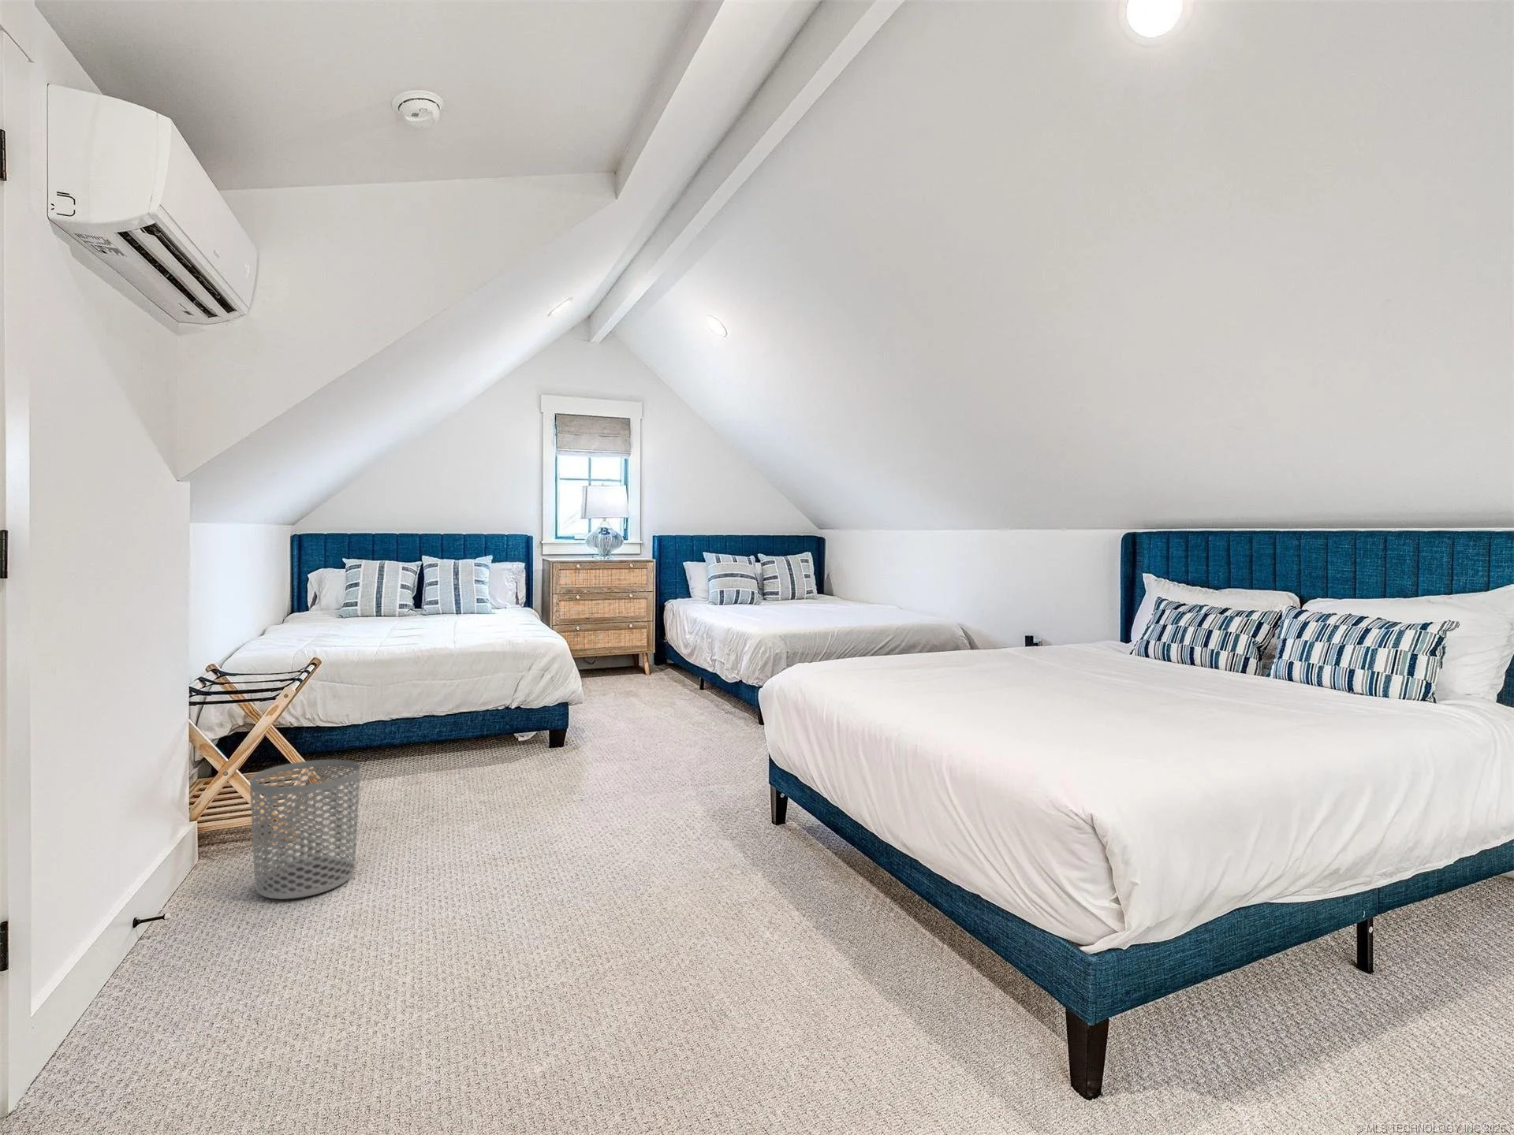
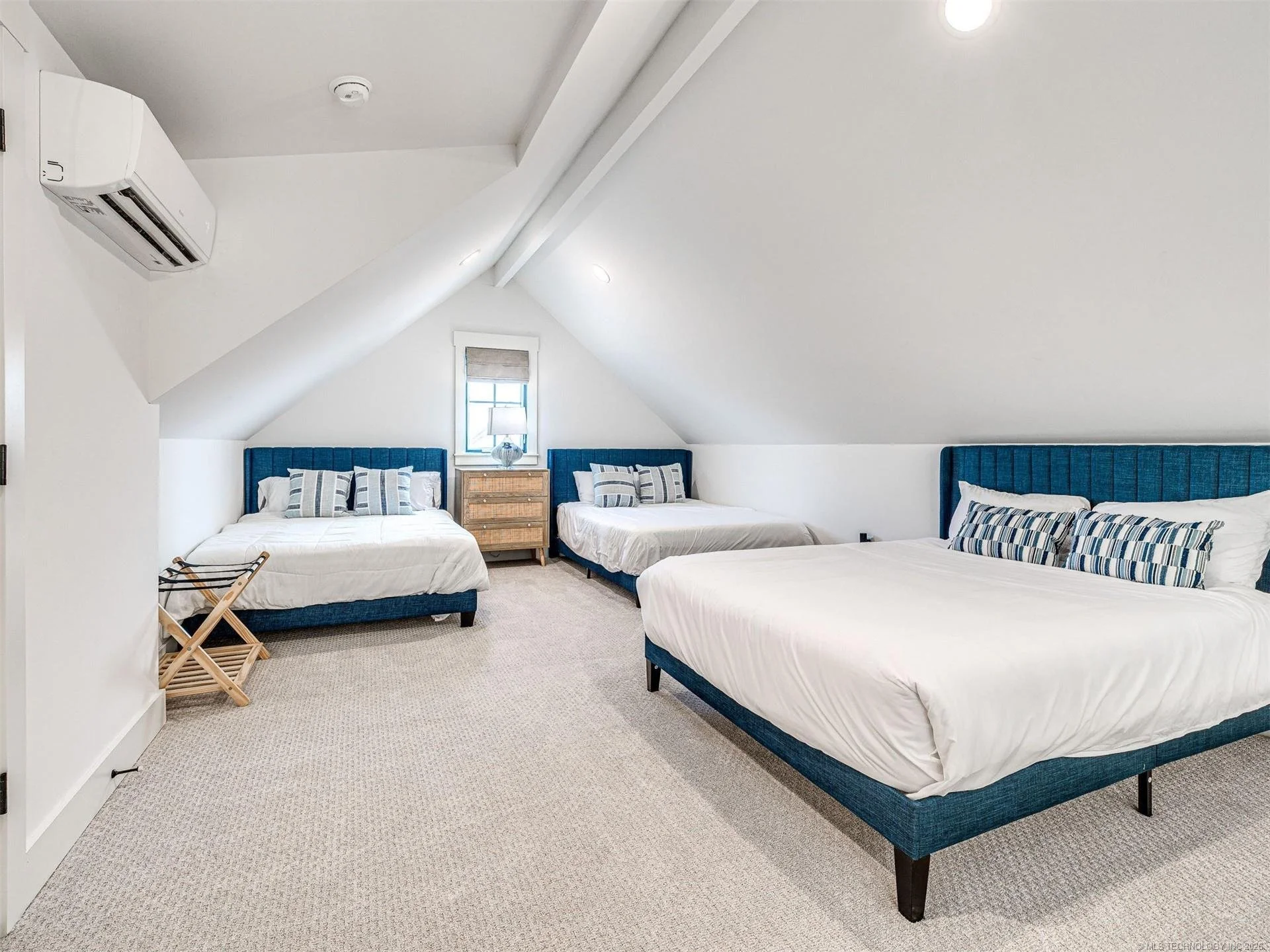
- waste bin (306, 827)
